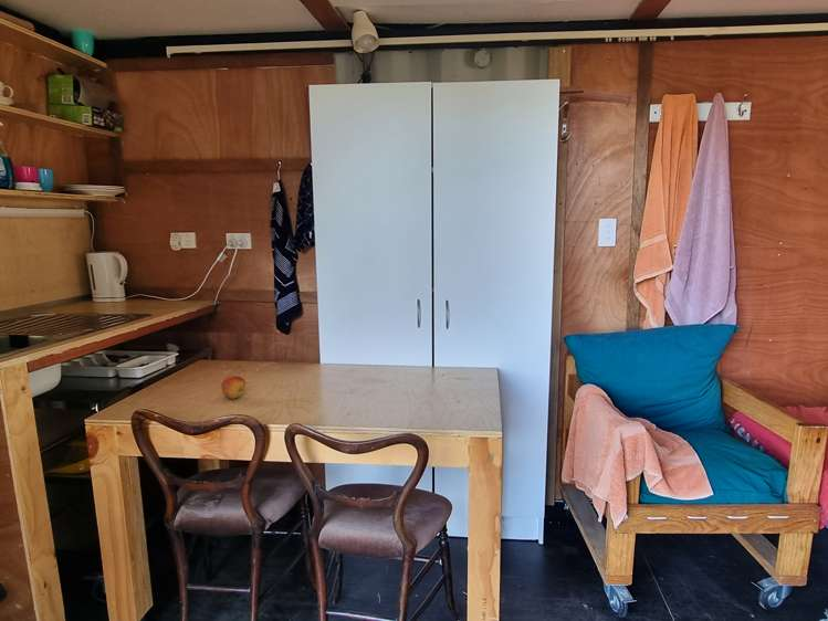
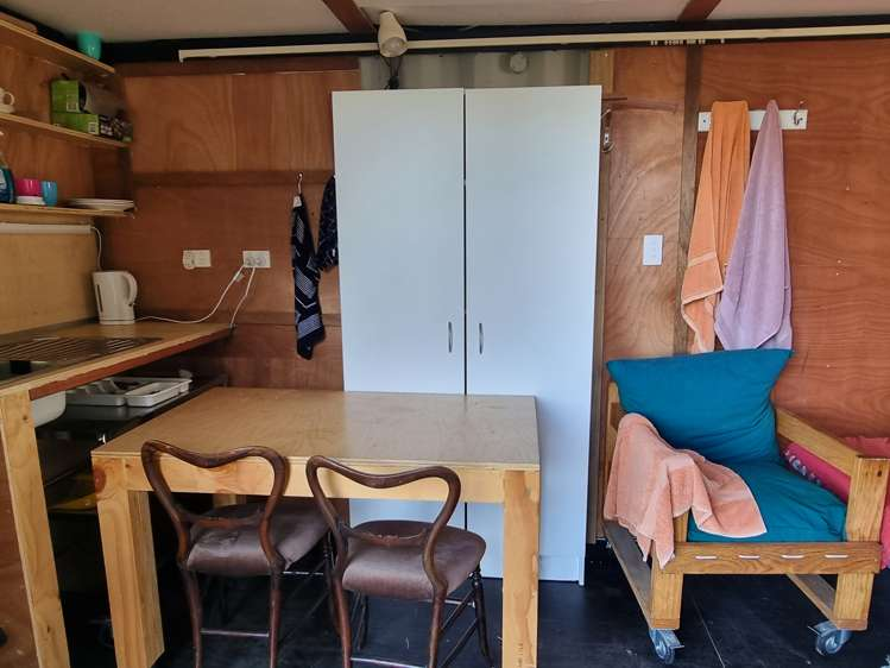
- fruit (232, 387)
